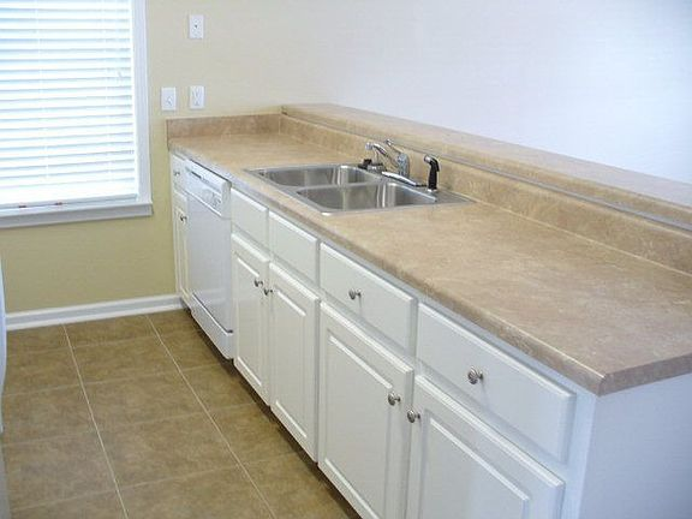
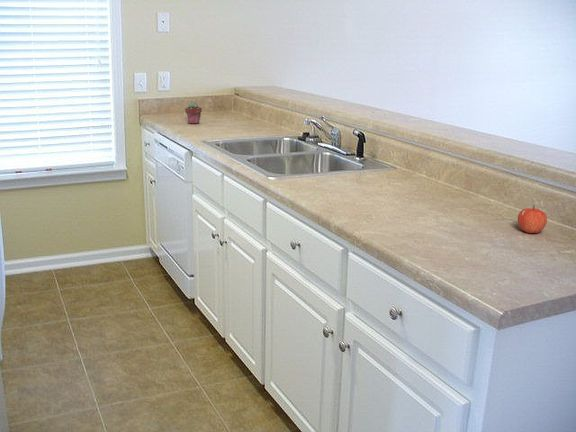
+ potted succulent (193, 112)
+ apple (532, 218)
